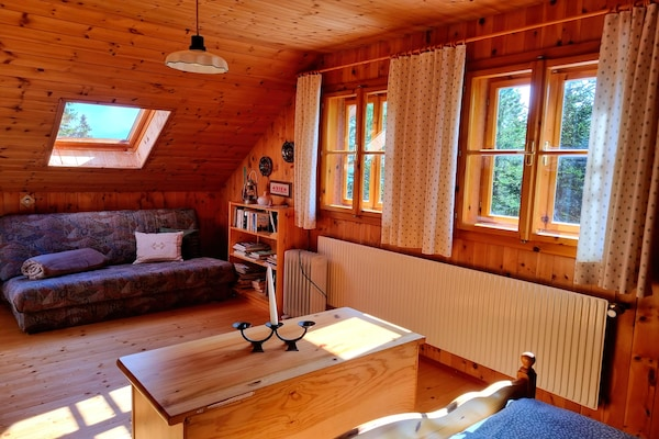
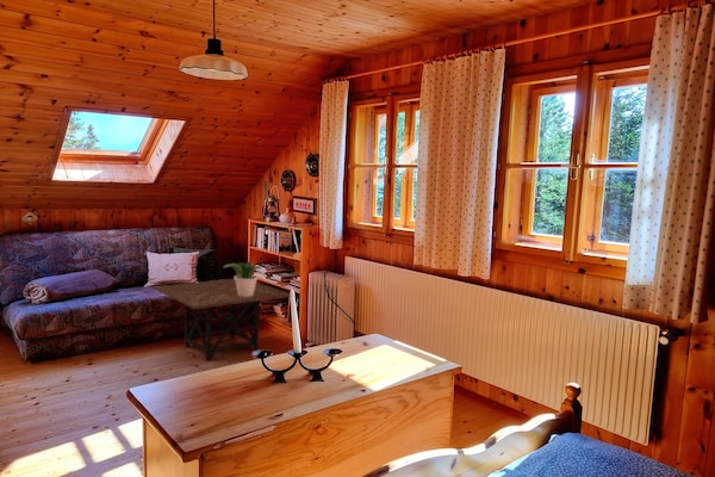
+ potted plant (243, 278)
+ side table (220, 320)
